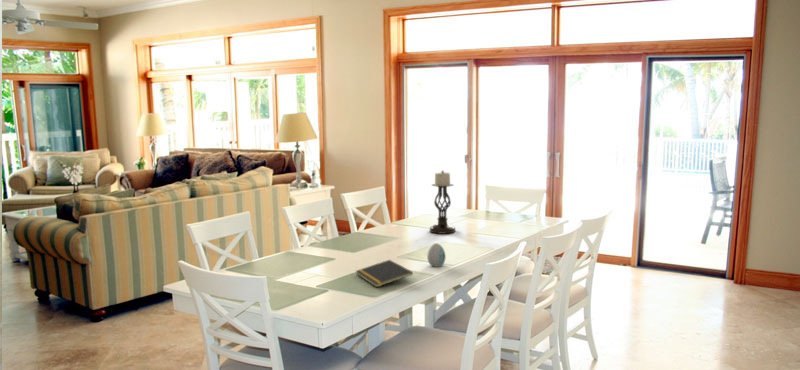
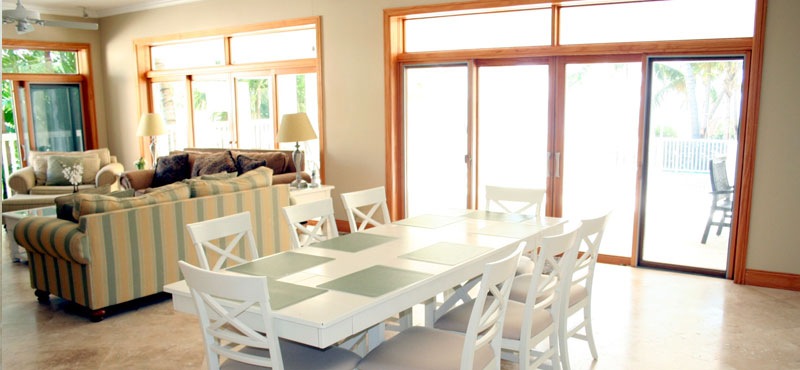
- candle holder (443, 201)
- notepad (383, 272)
- decorative egg (436, 254)
